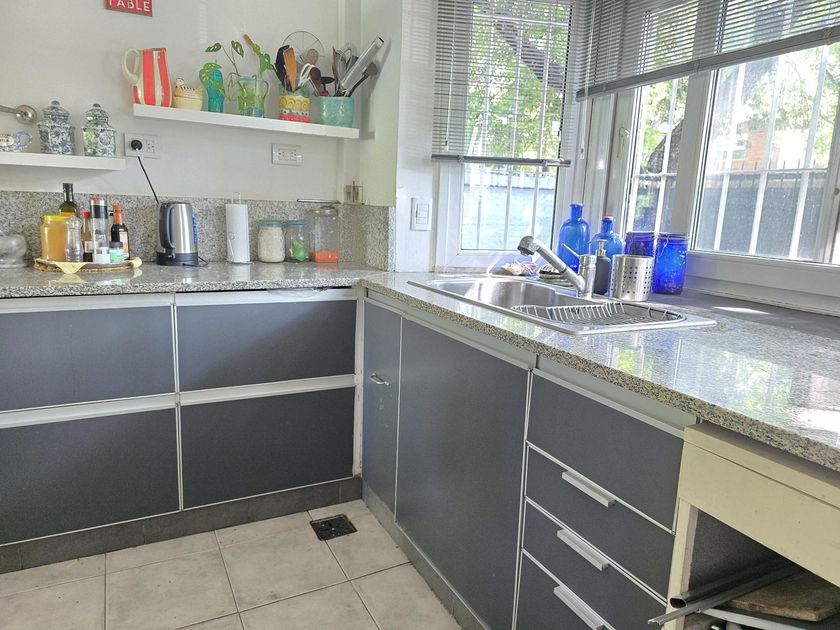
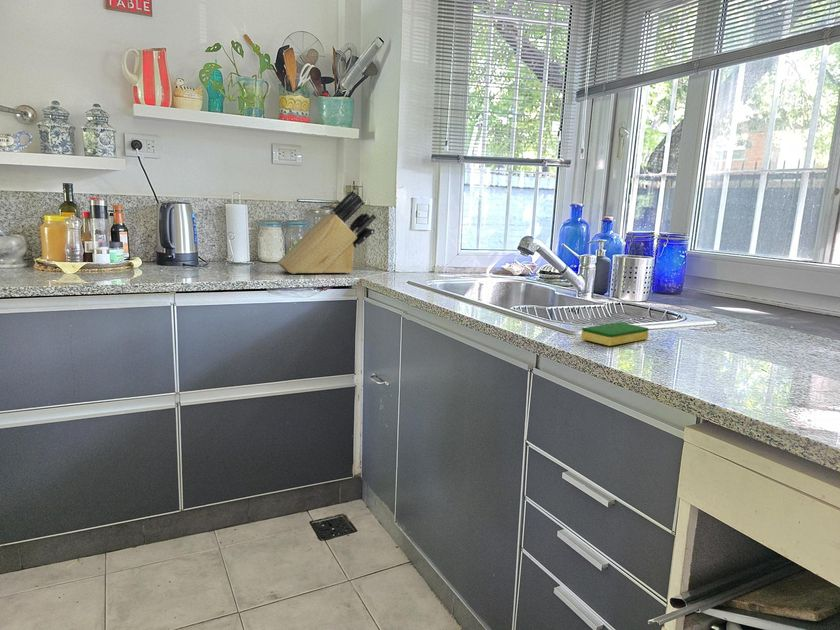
+ knife block (328, 231)
+ dish sponge (615, 333)
